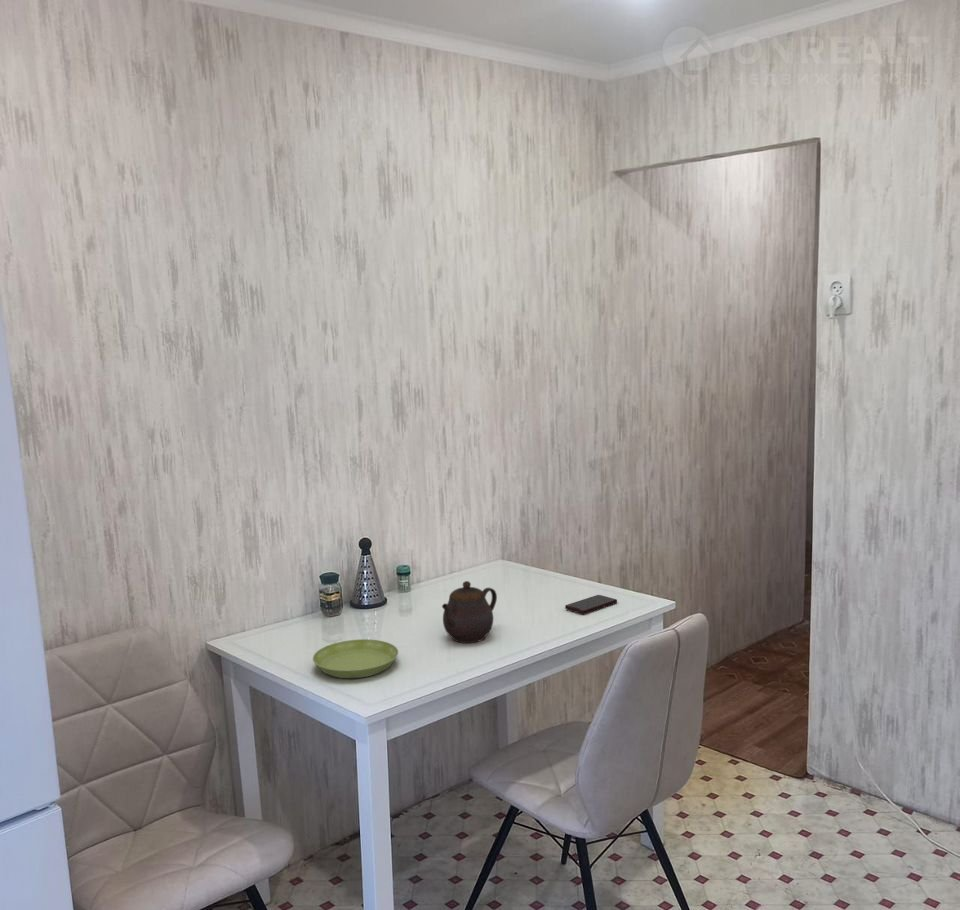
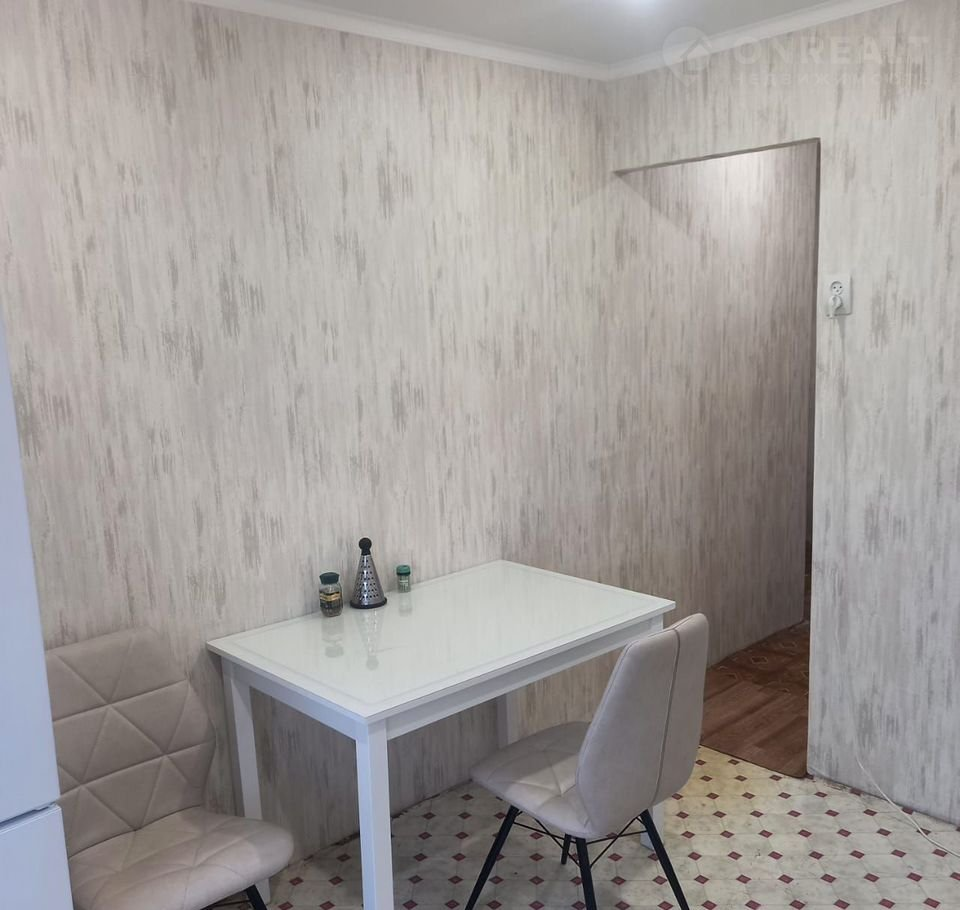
- saucer (356, 660)
- teapot (470, 608)
- smartphone (591, 604)
